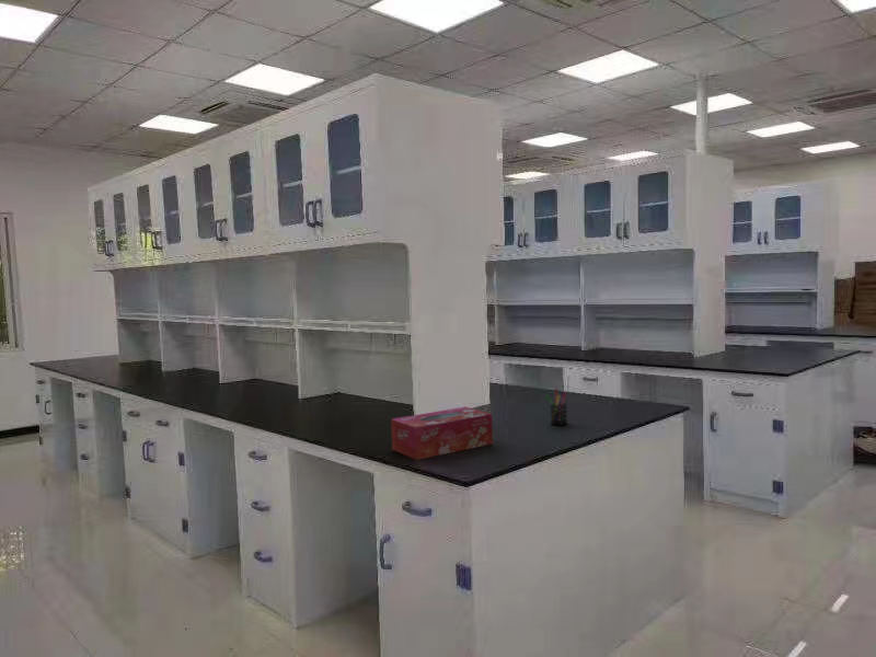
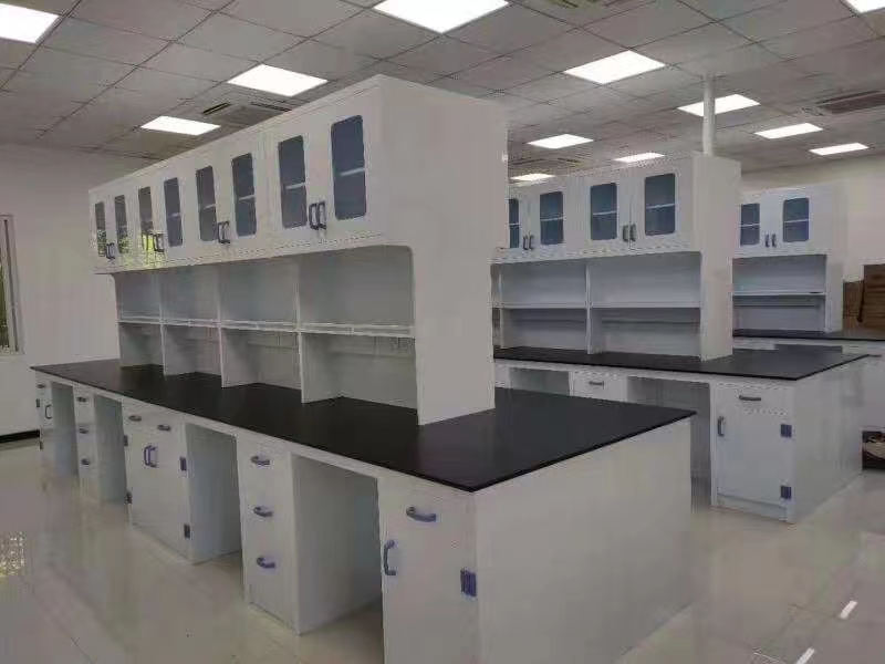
- tissue box (441, 431)
- pen holder (556, 406)
